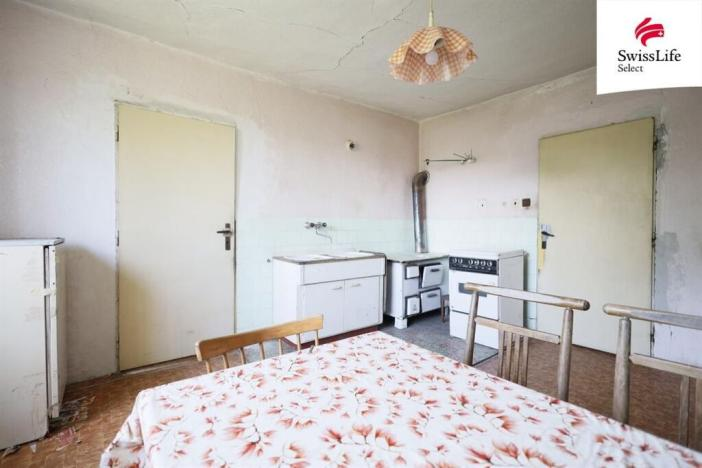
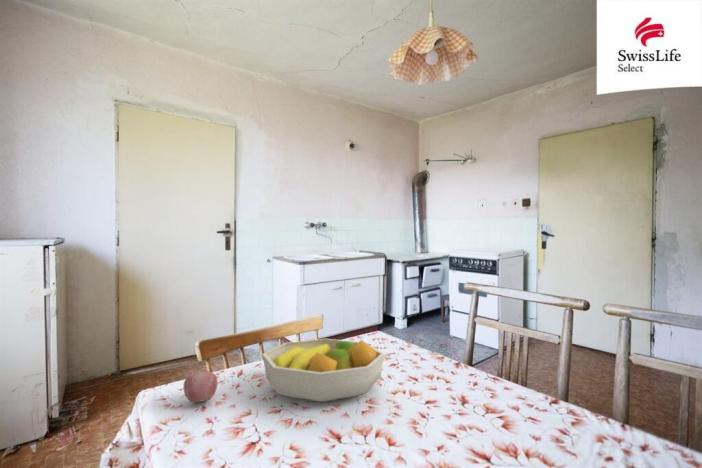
+ fruit bowl (323, 362)
+ apple (200, 386)
